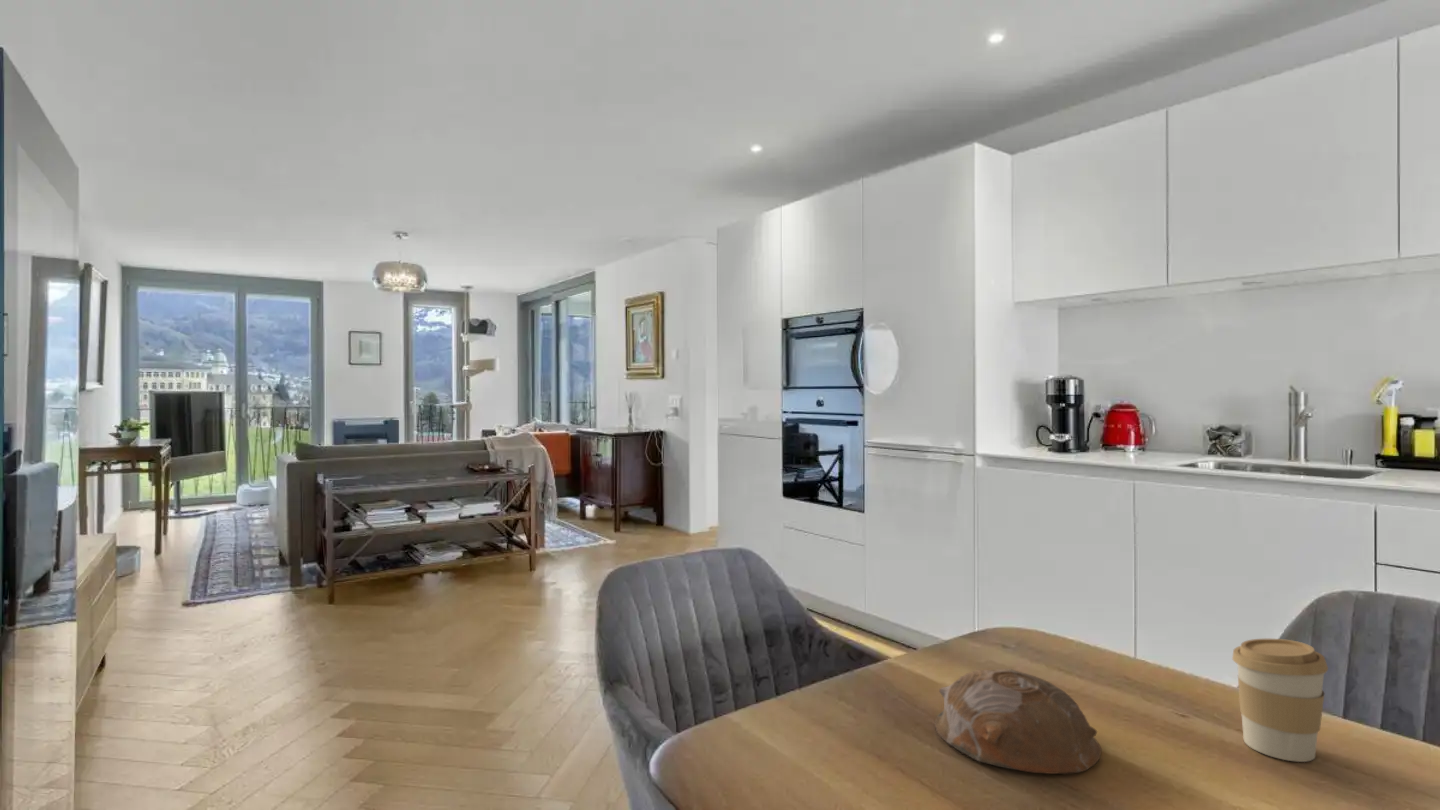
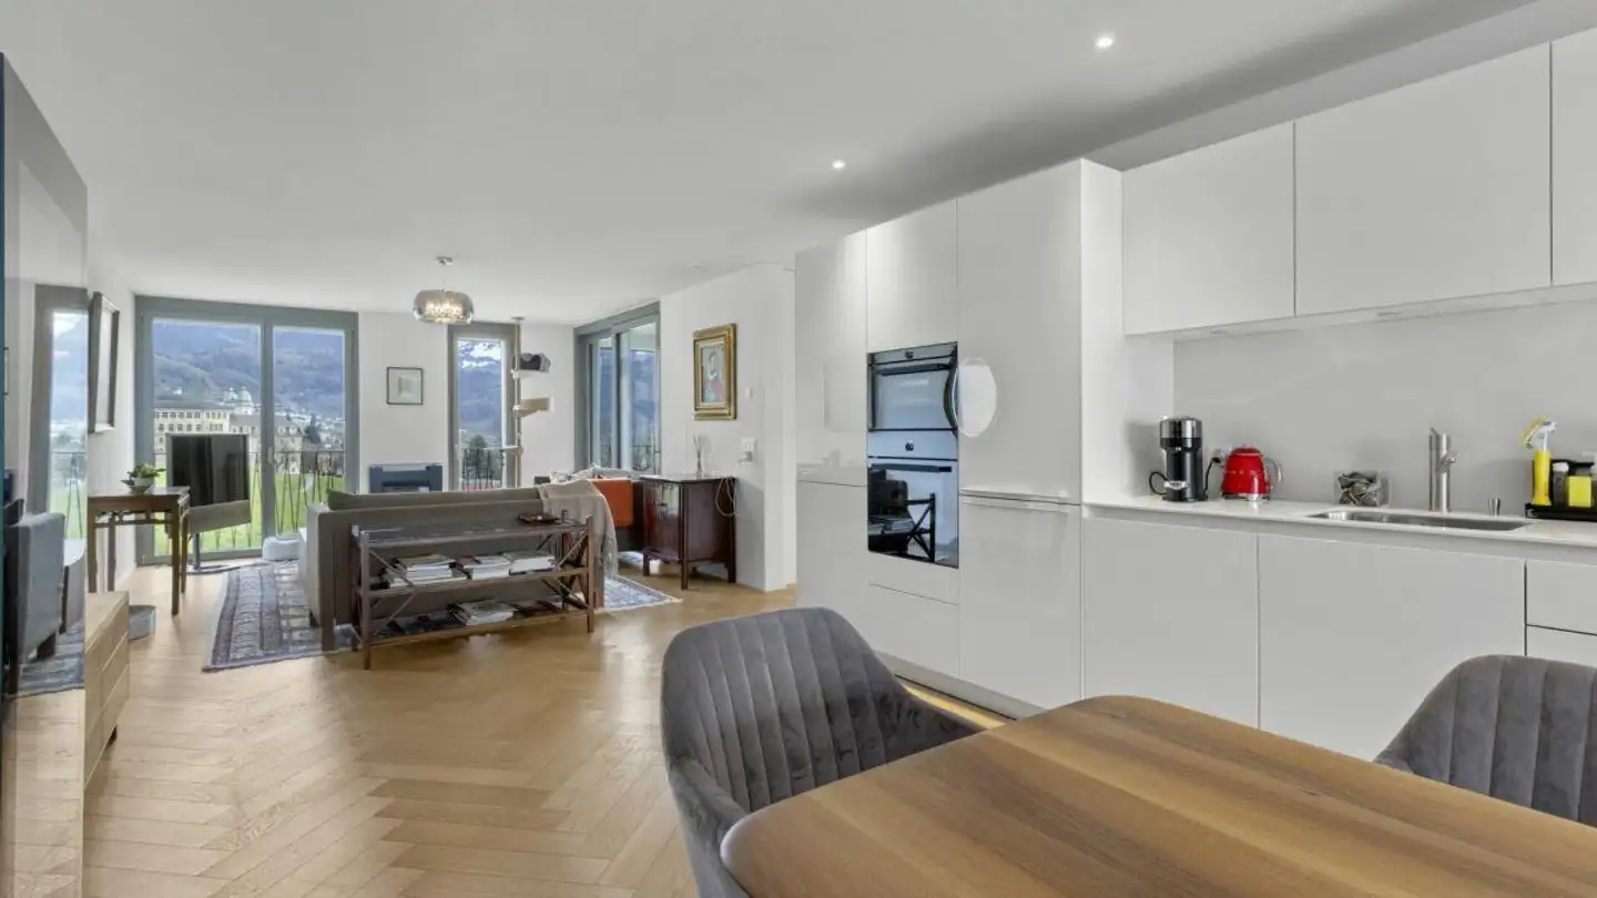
- coffee cup (1278, 695)
- bowl (1015, 707)
